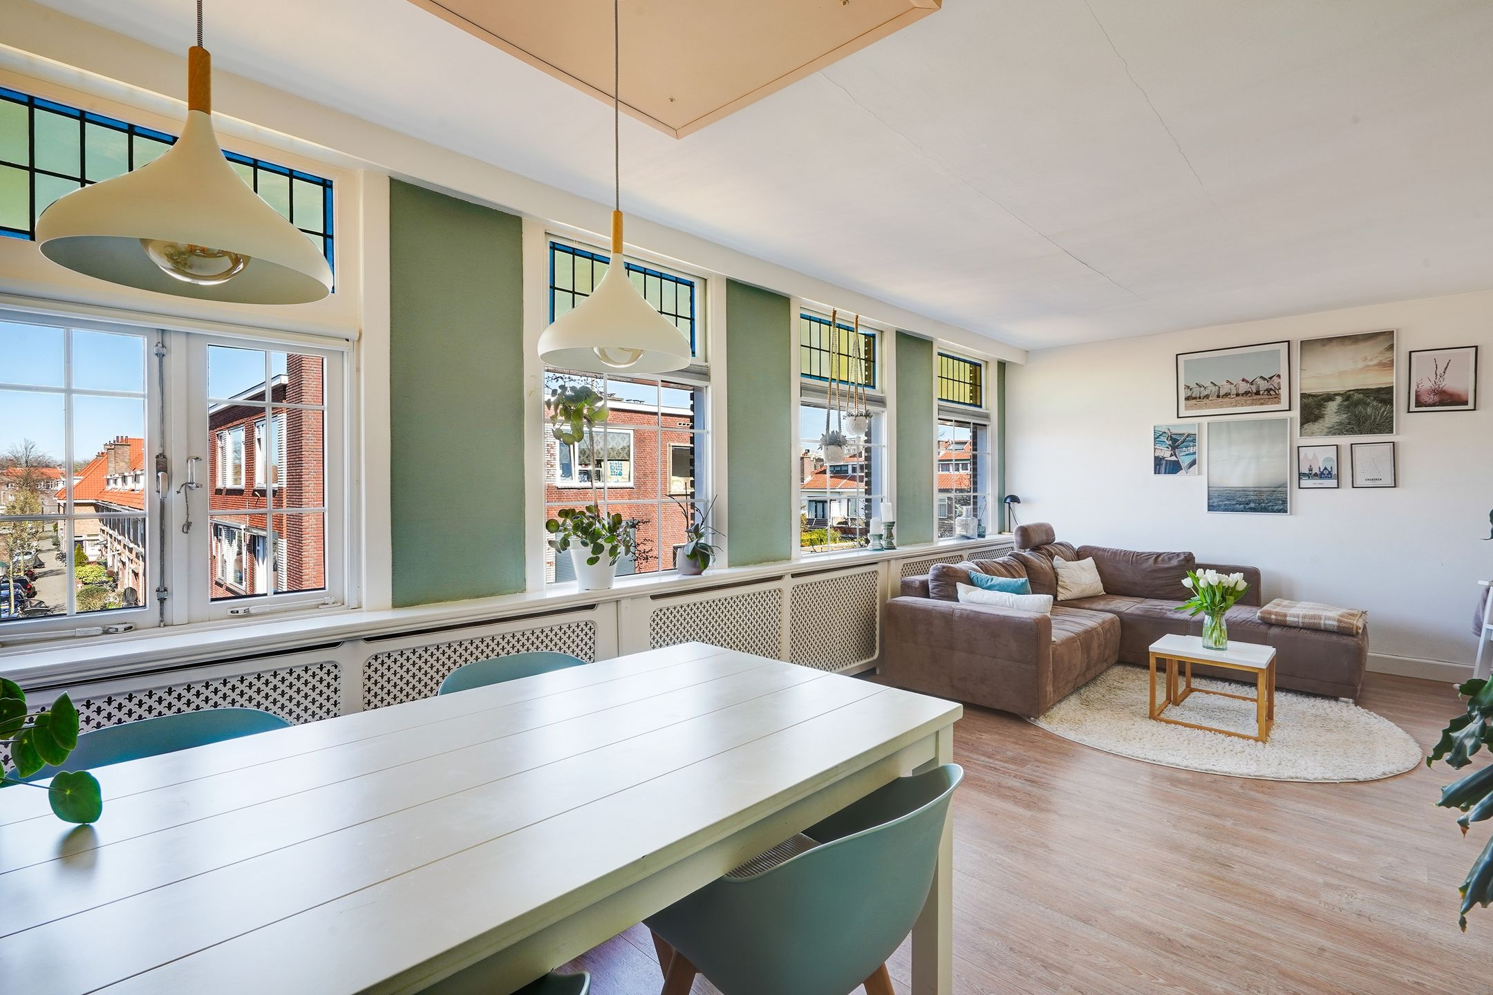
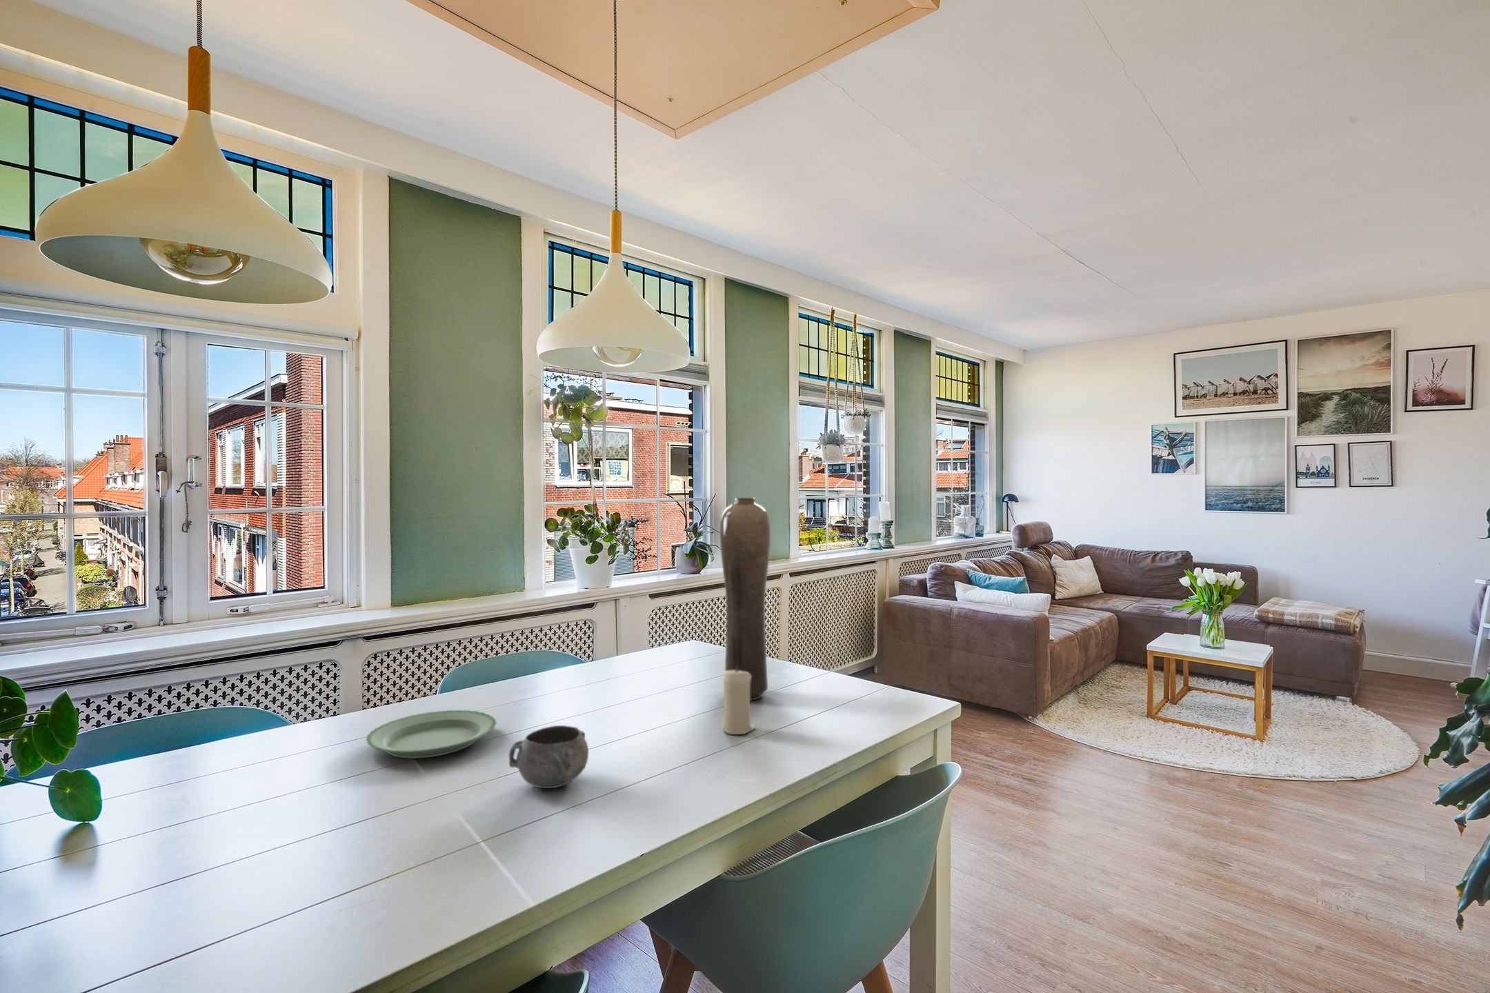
+ candle (738, 698)
+ vase (745, 596)
+ decorative bowl (549, 760)
+ plate (433, 735)
